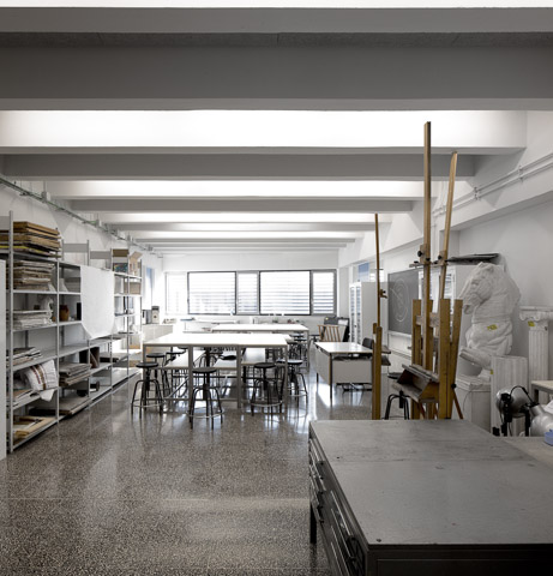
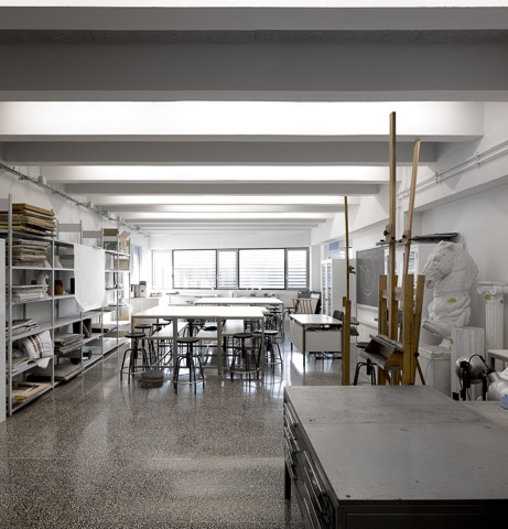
+ hat box (150, 378)
